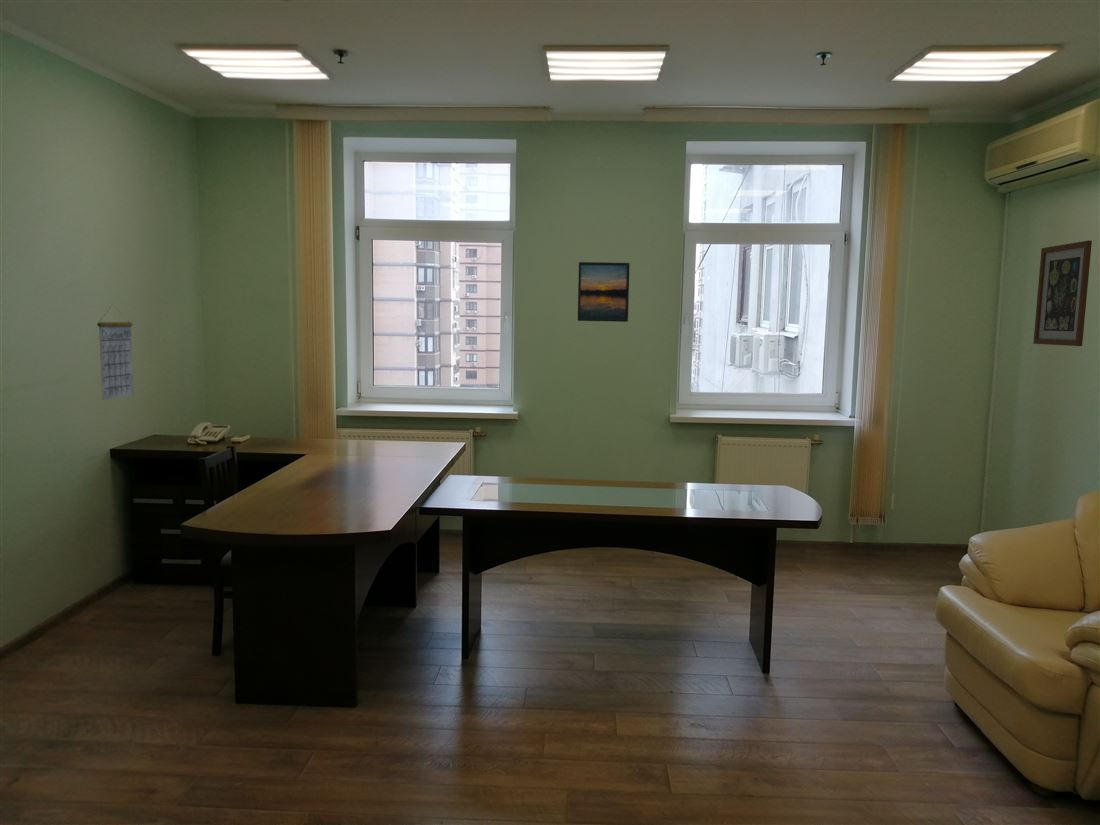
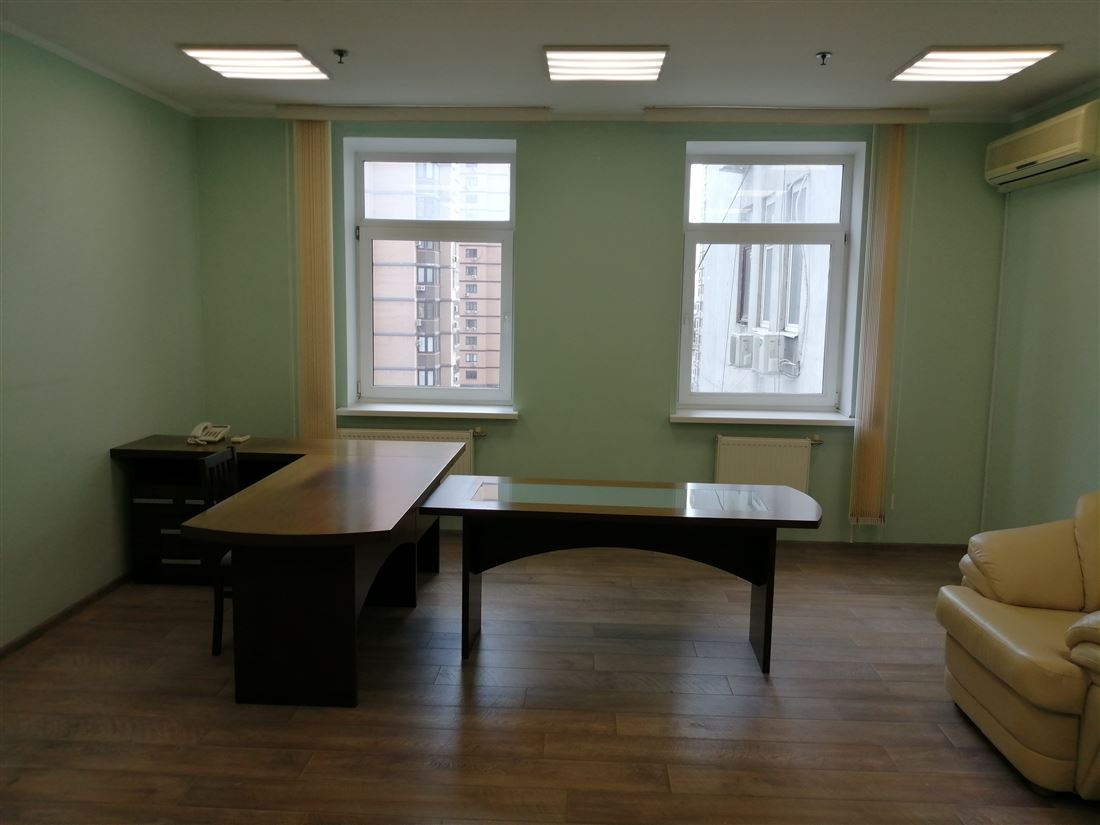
- calendar (116, 351)
- wall art (1060, 295)
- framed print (603, 292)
